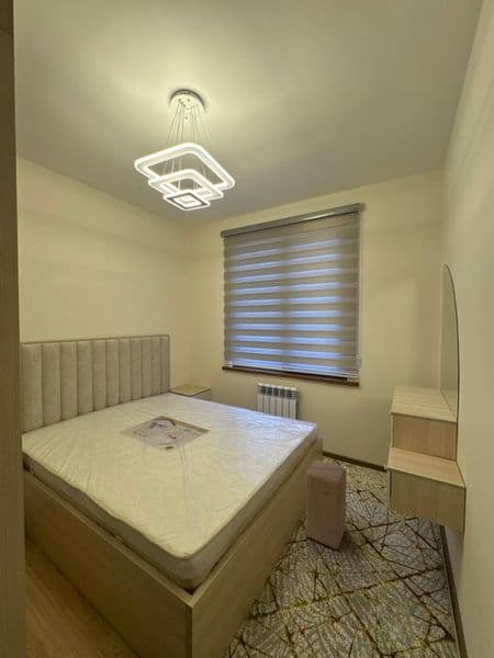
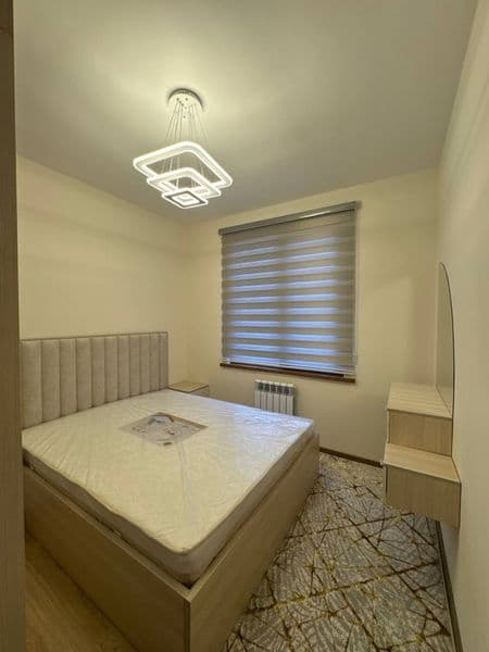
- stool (326, 501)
